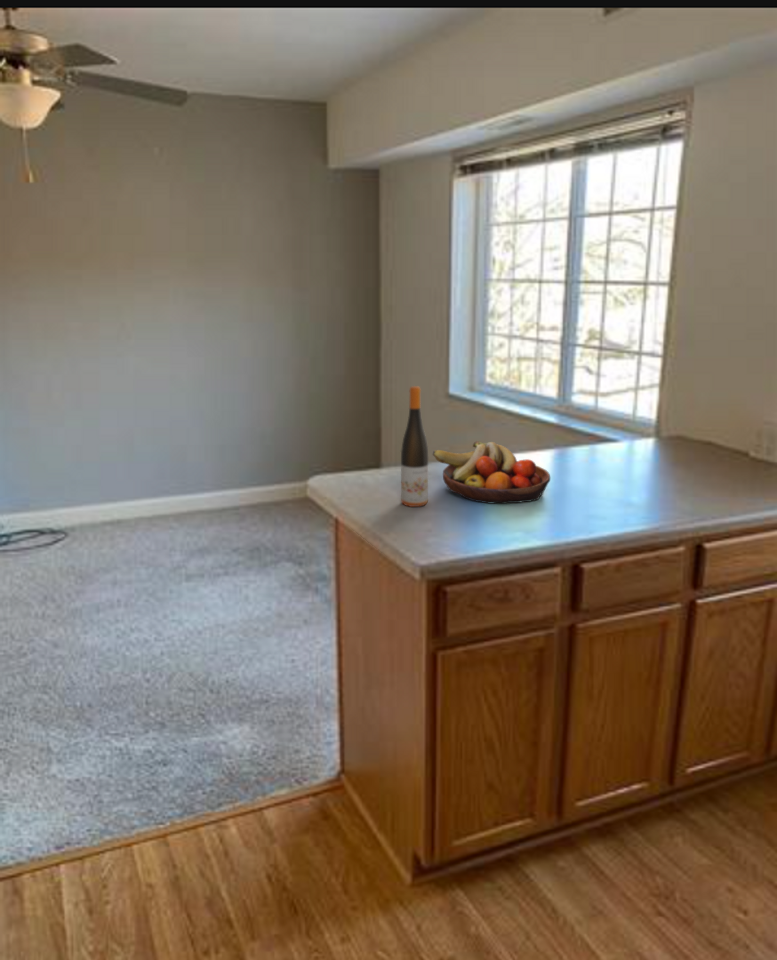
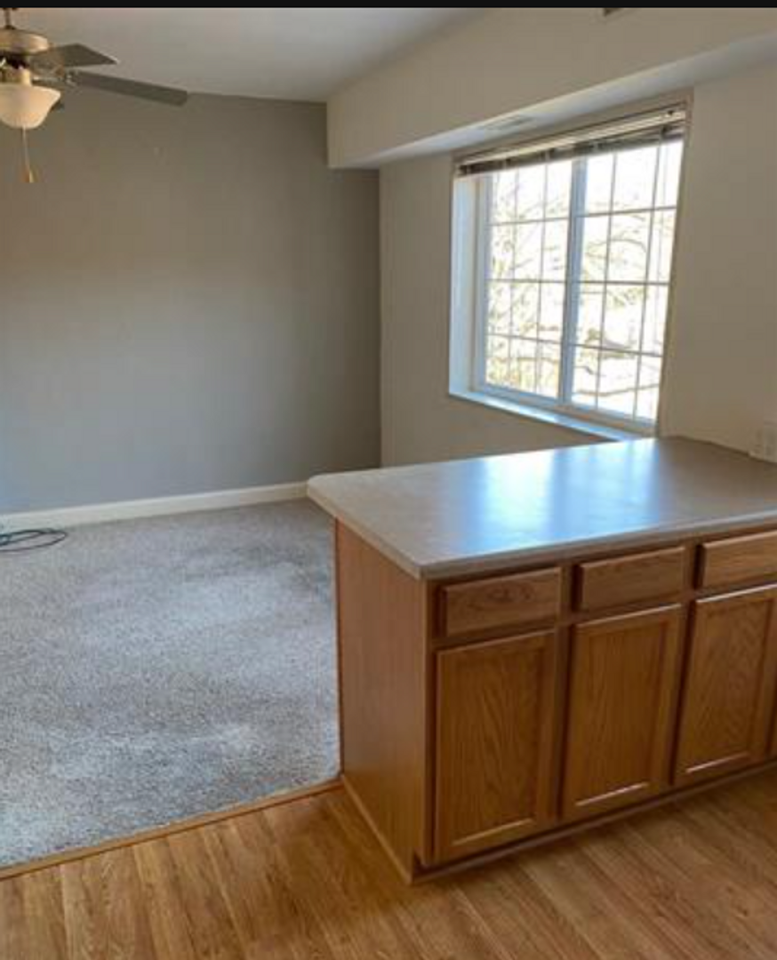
- fruit bowl (495, 469)
- wine bottle (414, 446)
